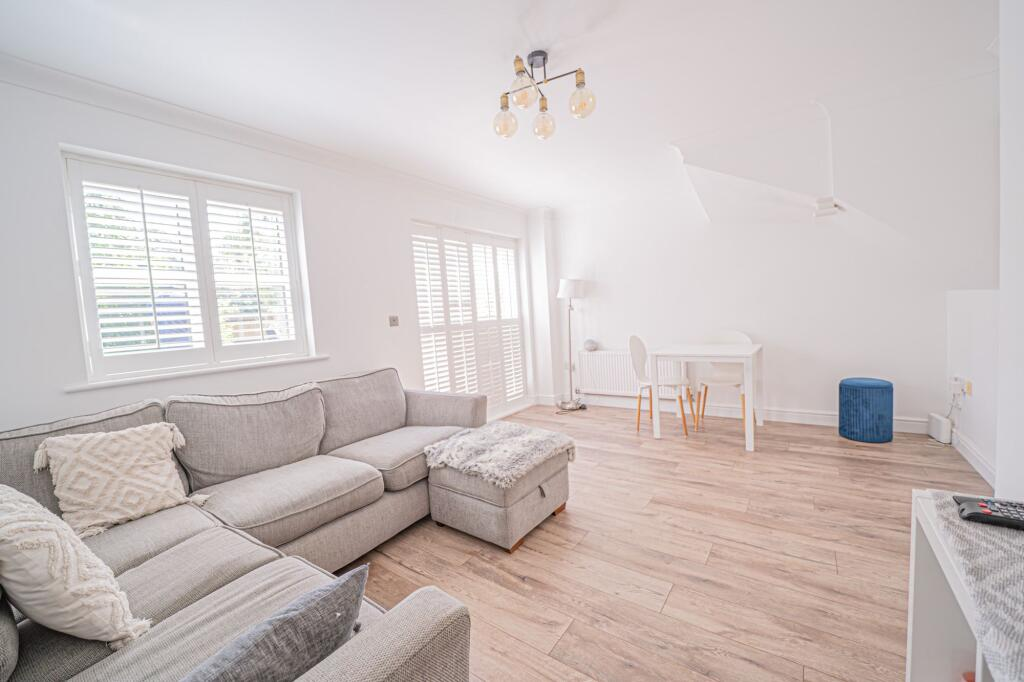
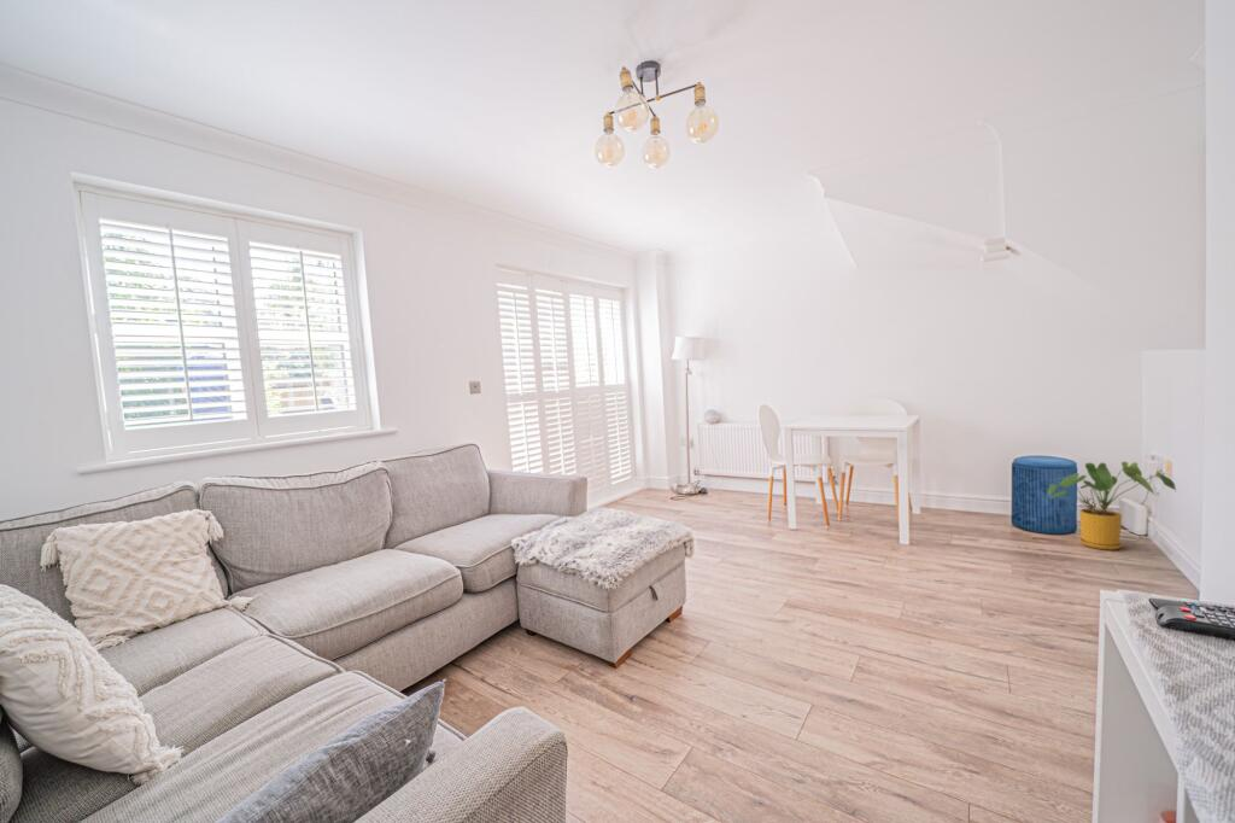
+ house plant (1101, 502)
